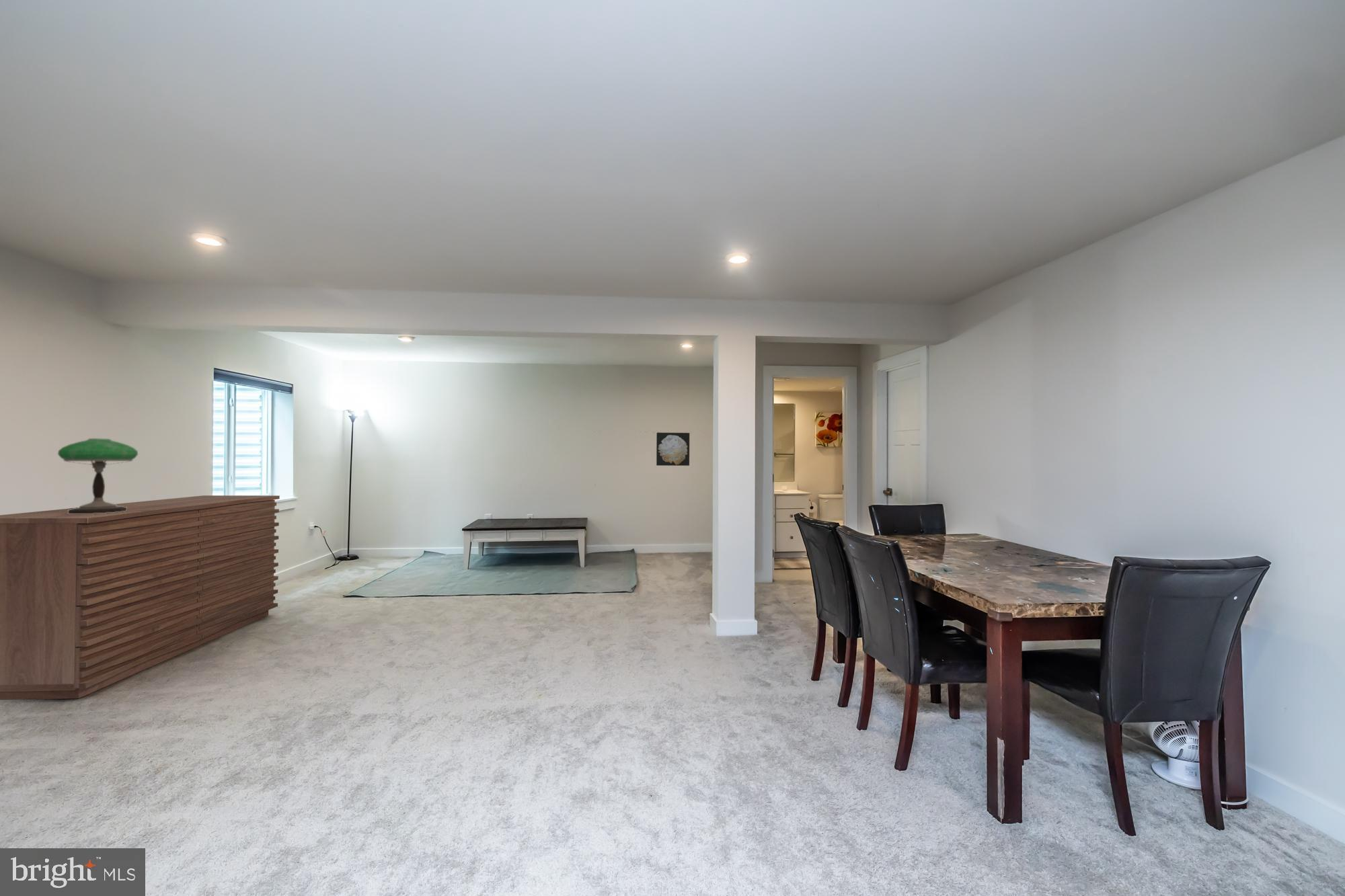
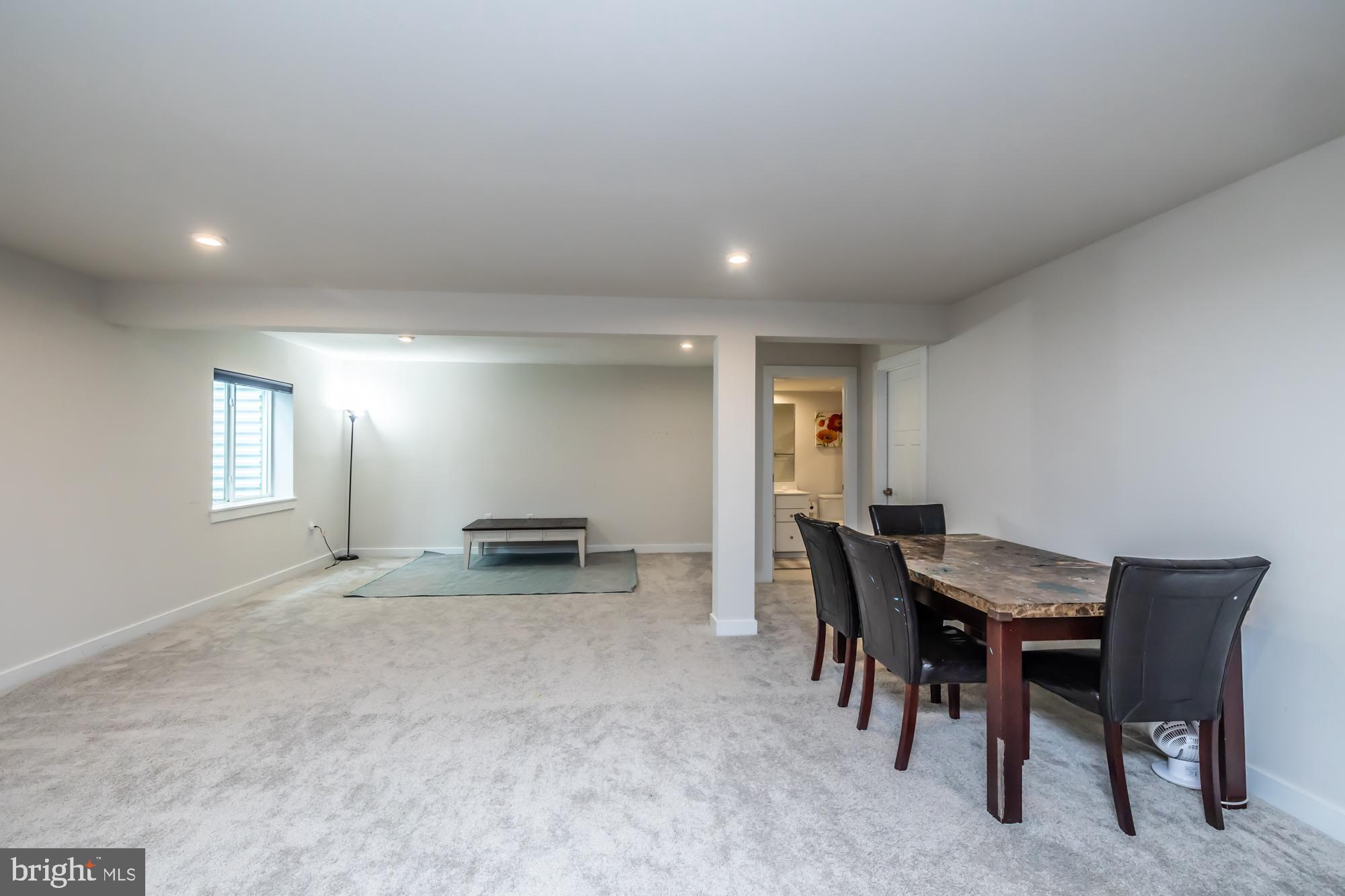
- sideboard (156, 576)
- wall art (672, 449)
- table lamp (99, 475)
